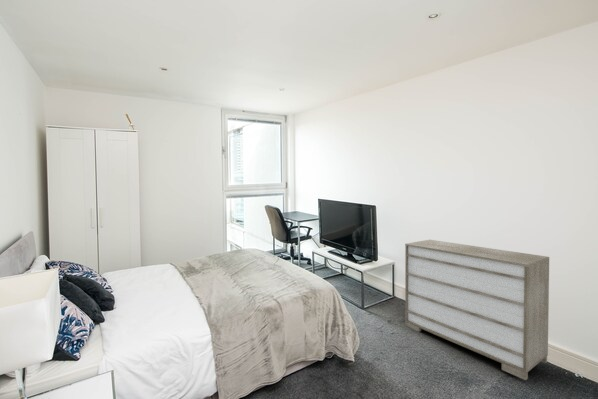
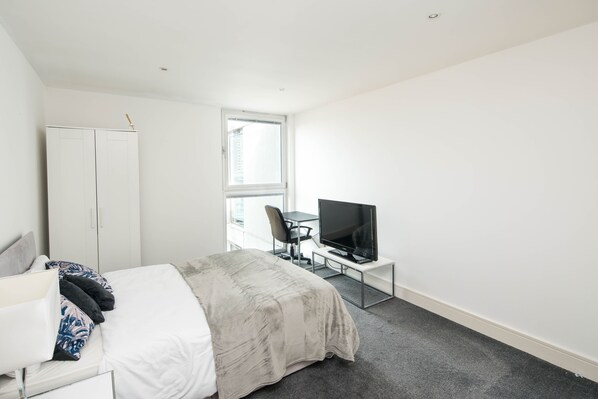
- dresser (468, 296)
